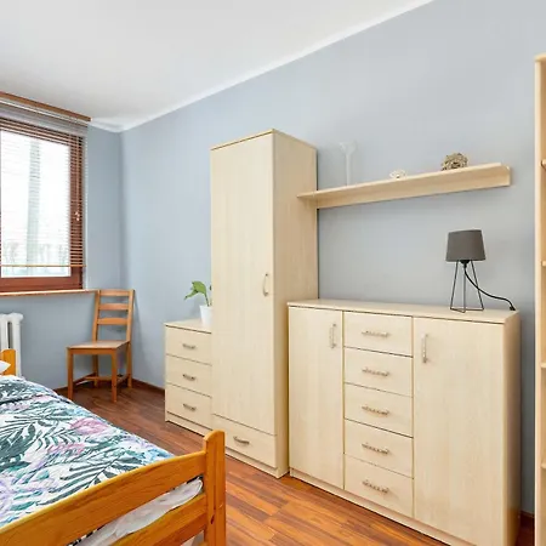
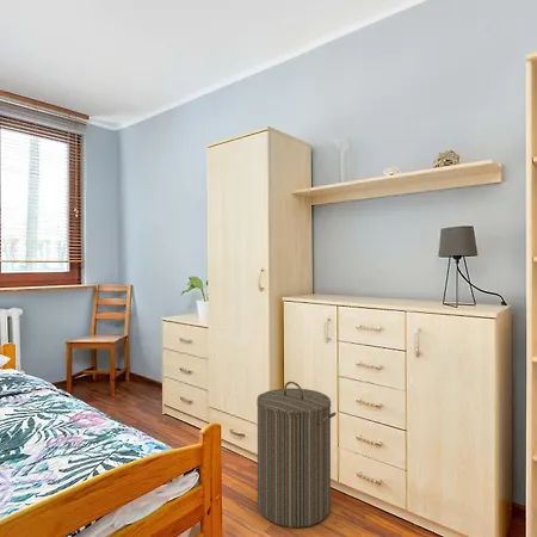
+ laundry hamper (294, 443)
